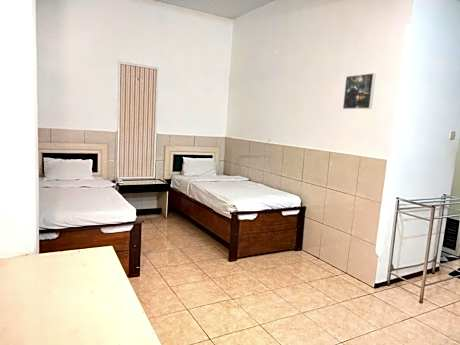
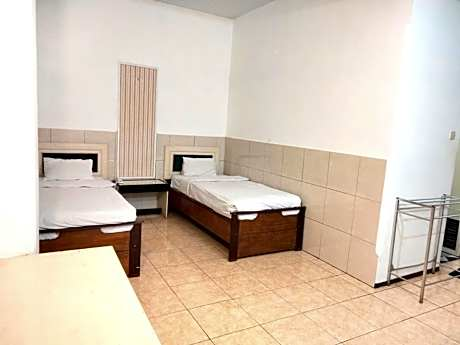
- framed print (358, 91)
